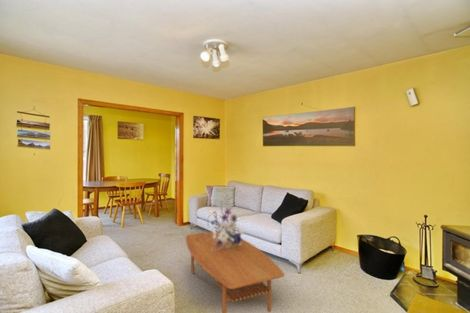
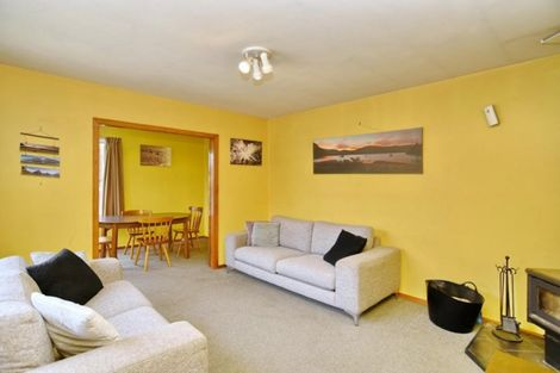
- bouquet (224, 222)
- coffee table (225, 270)
